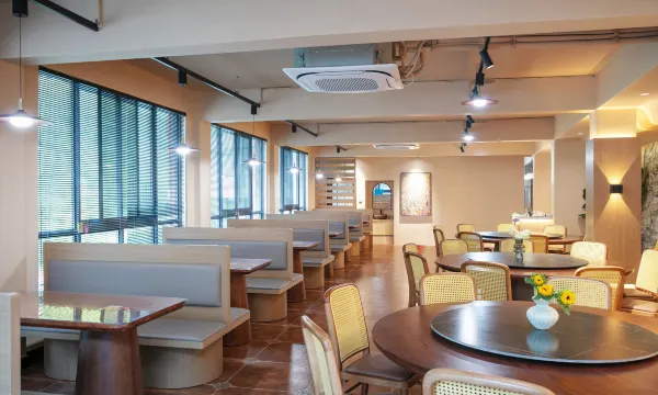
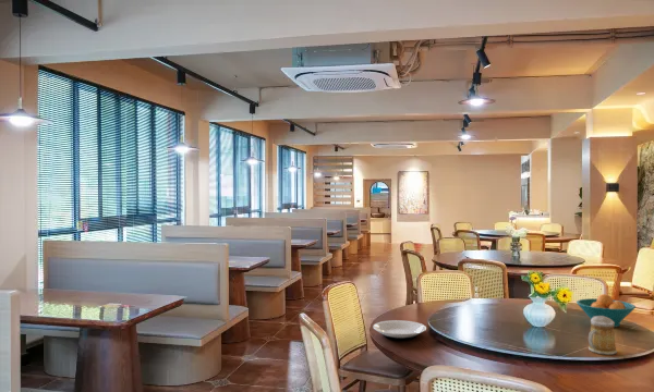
+ mug (601, 334)
+ fruit bowl (605, 309)
+ plate (399, 330)
